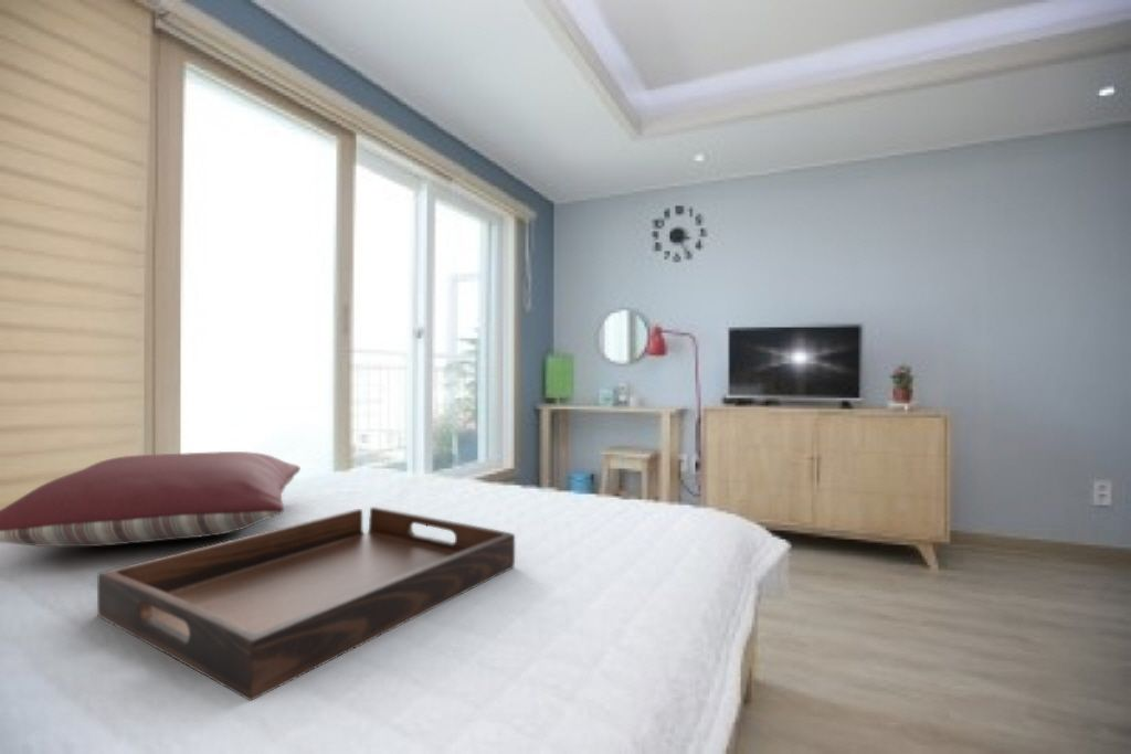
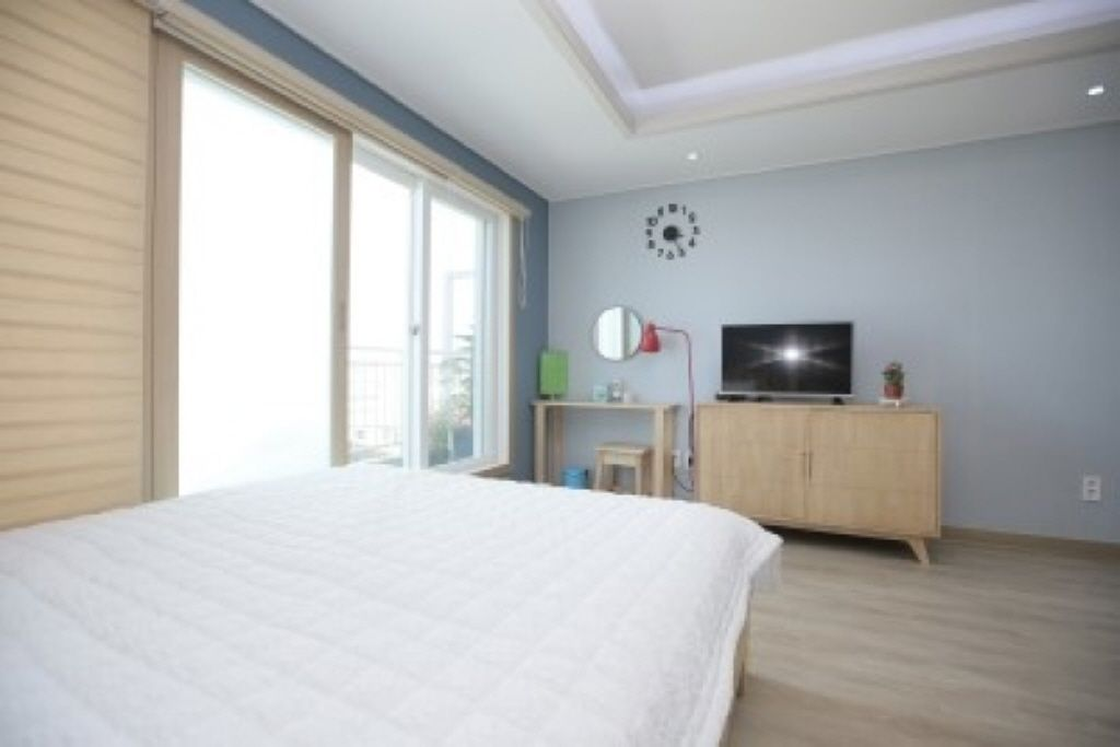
- pillow (172, 492)
- serving tray (330, 570)
